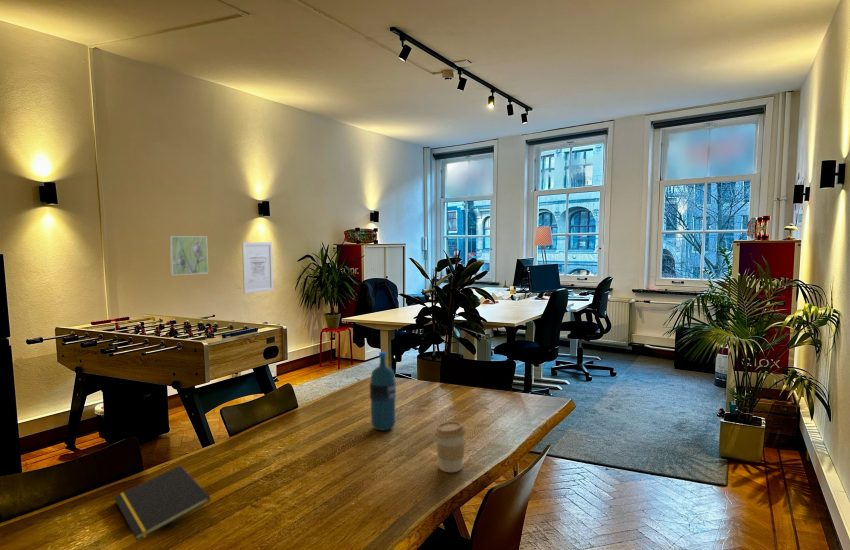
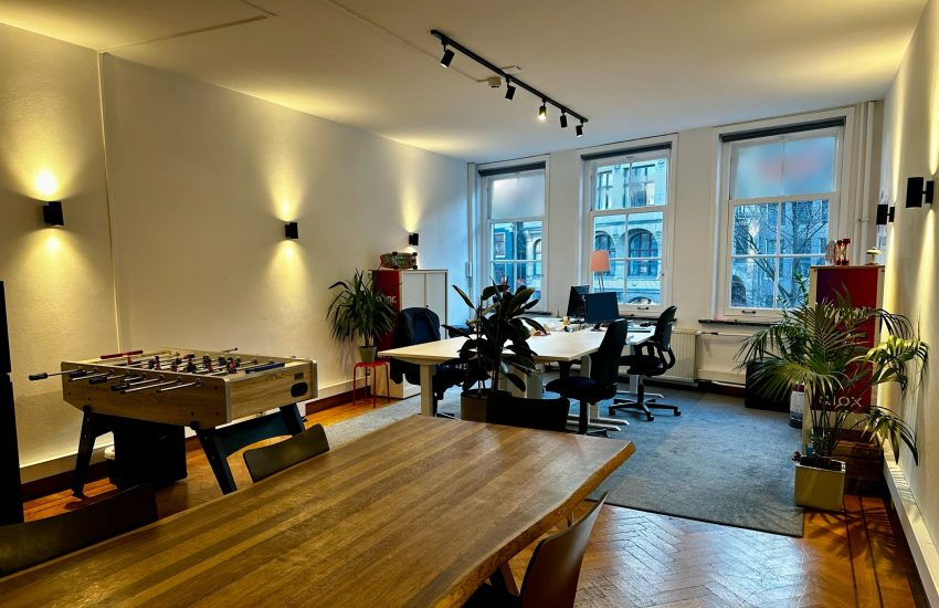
- water bottle (382, 390)
- wall art (258, 267)
- notepad (161, 498)
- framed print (189, 255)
- coffee cup (450, 445)
